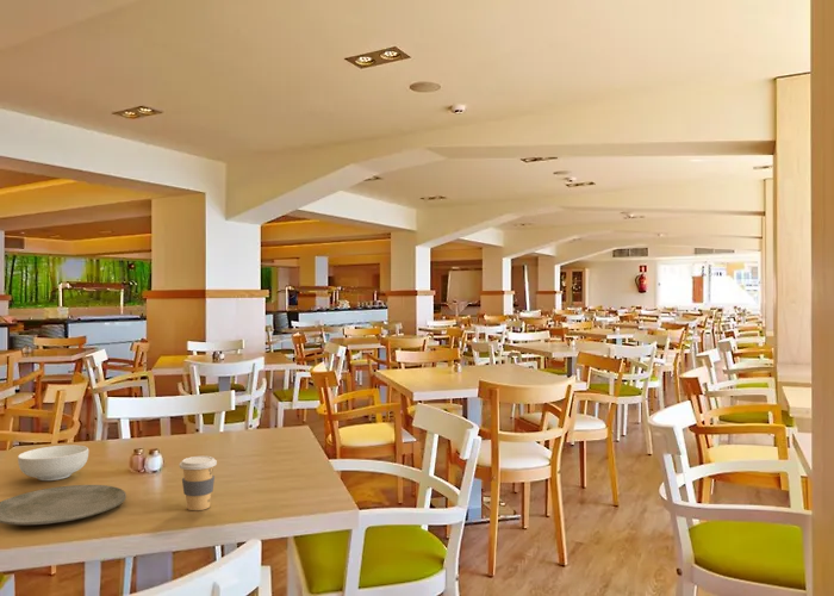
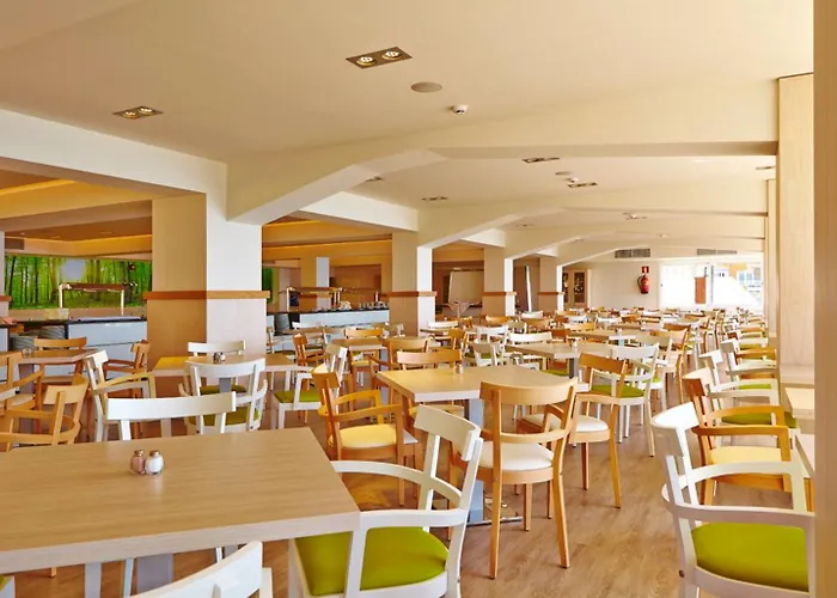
- cereal bowl (54, 464)
- plate (60, 504)
- coffee cup (198, 483)
